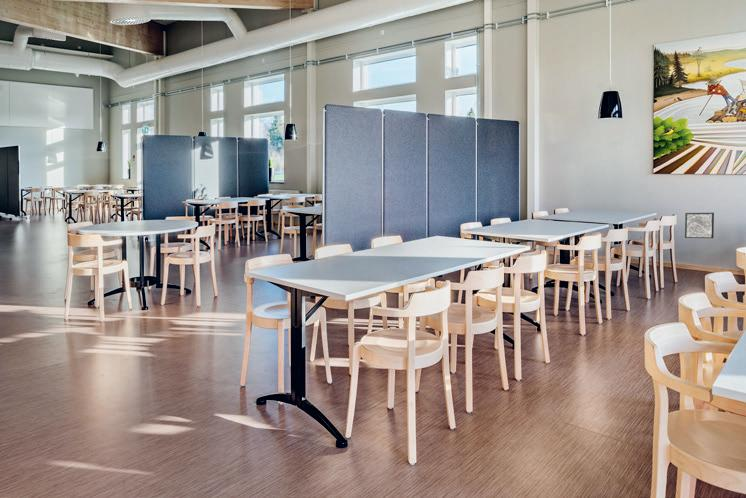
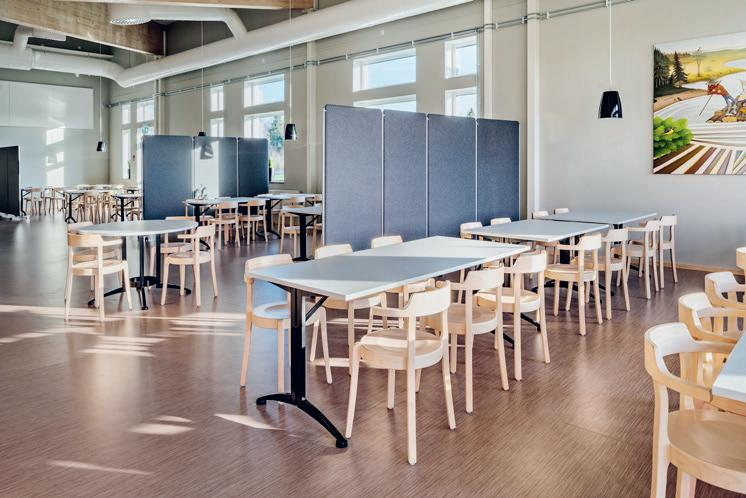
- wall art (699, 225)
